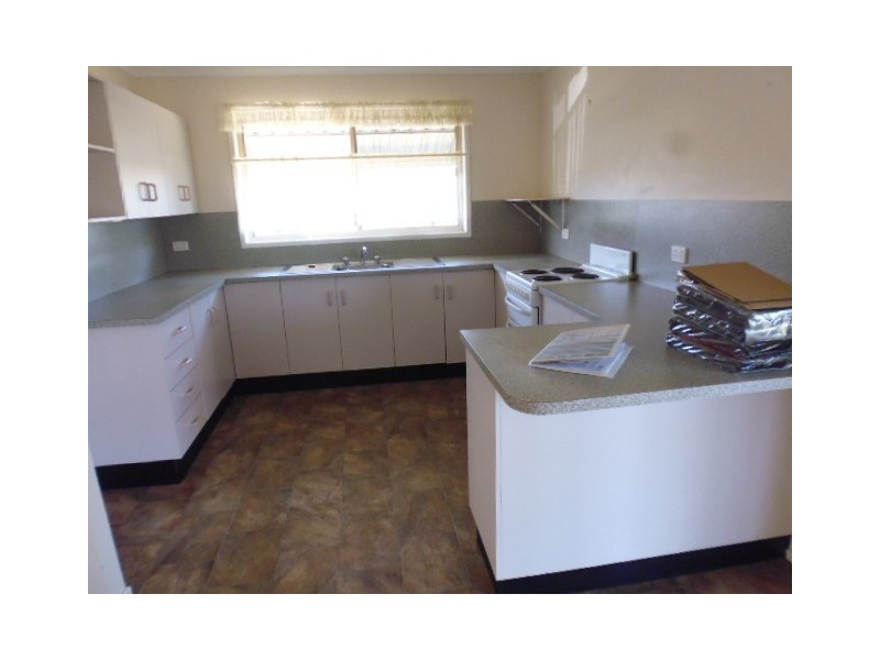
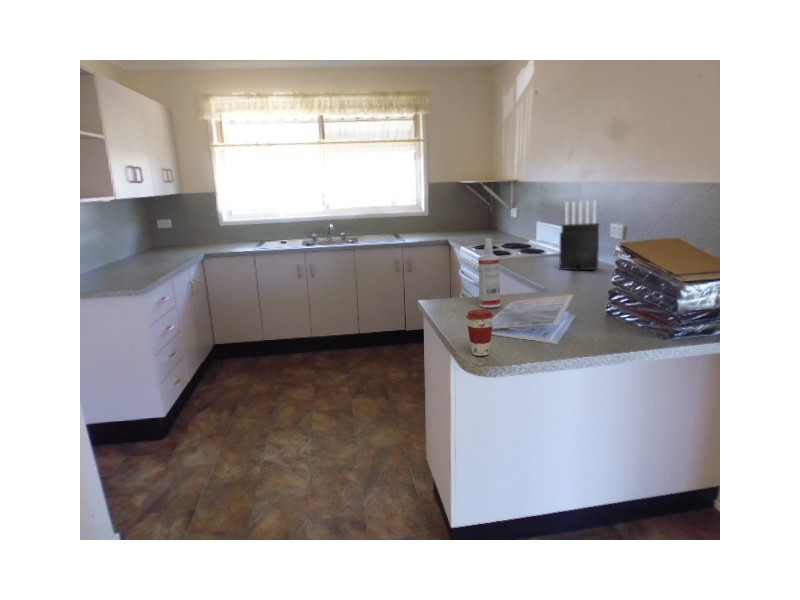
+ spray bottle (488, 272)
+ coffee cup (480, 332)
+ knife block (578, 235)
